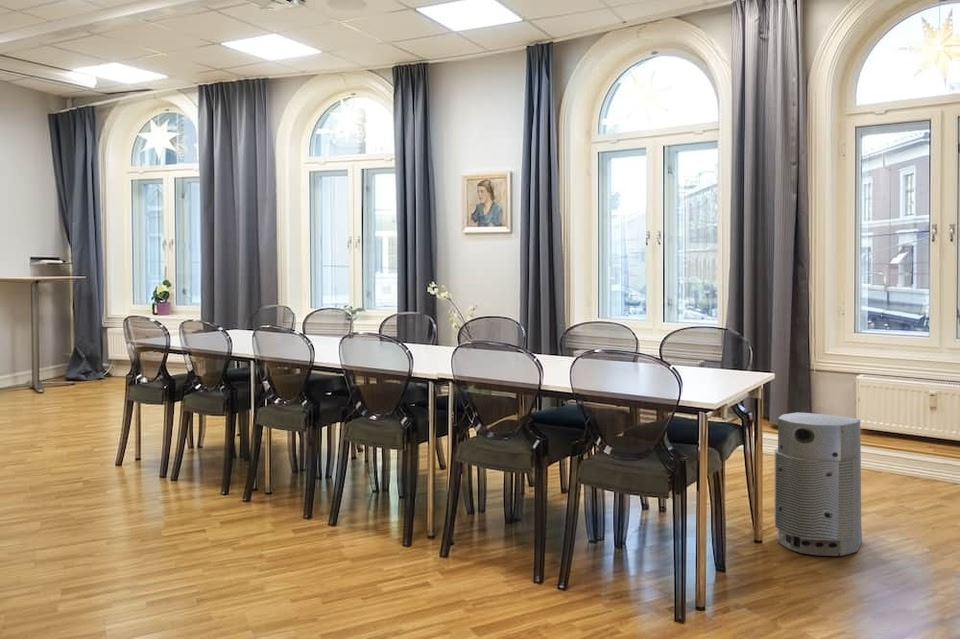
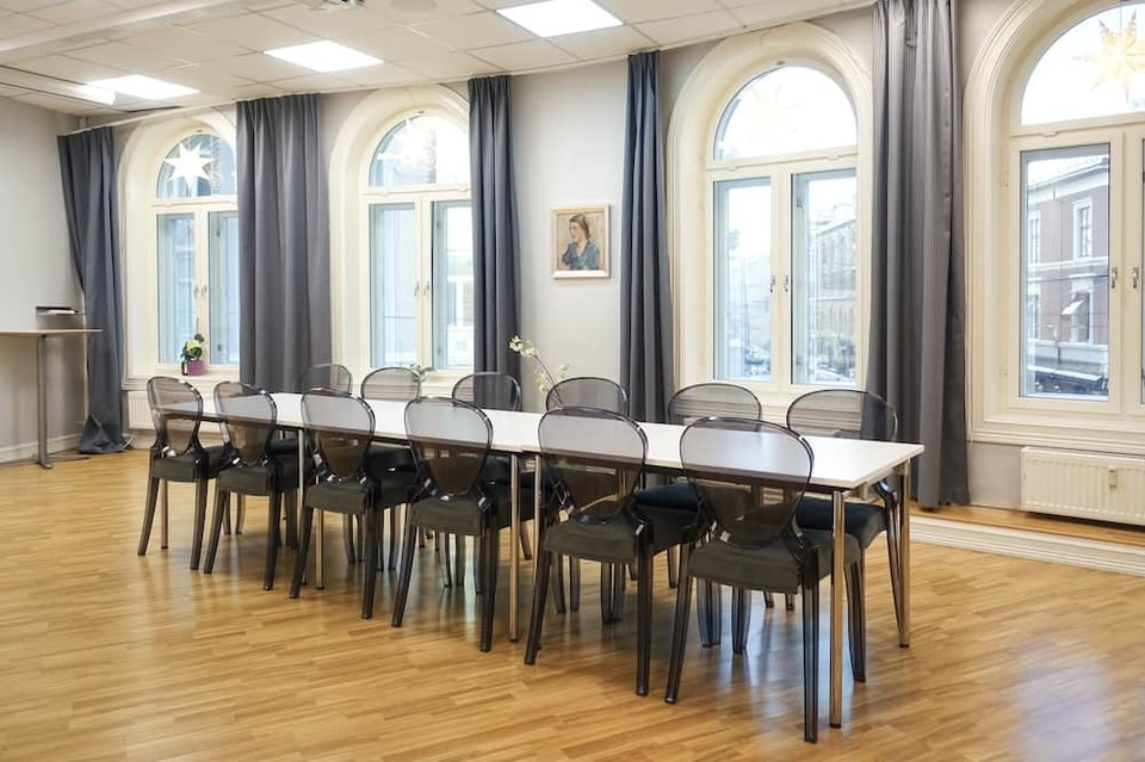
- air purifier (816, 481)
